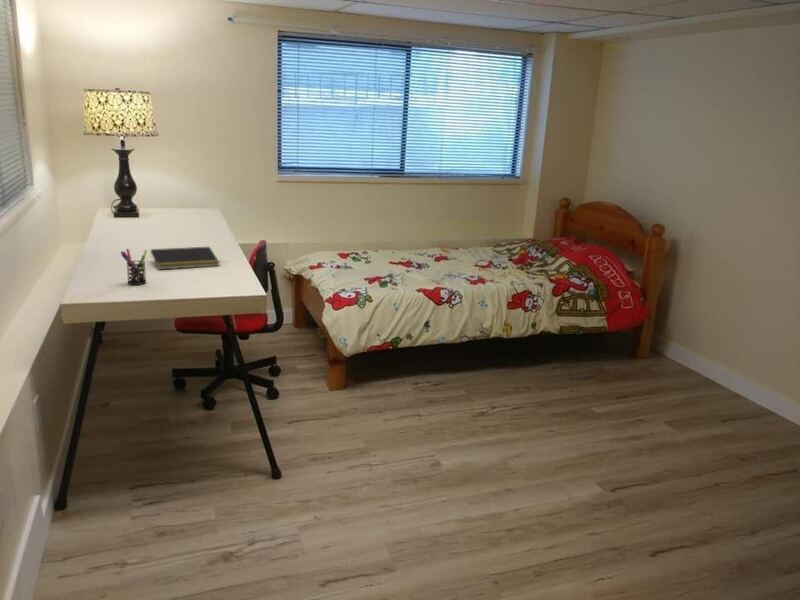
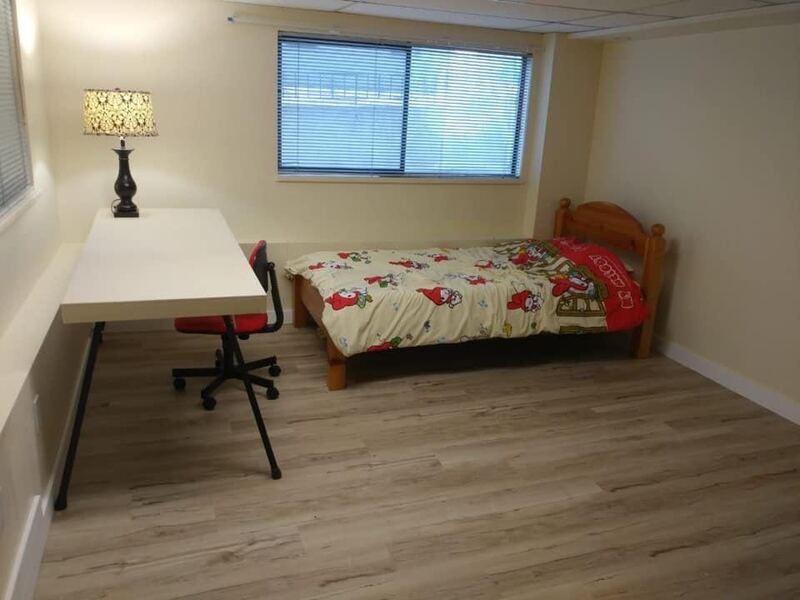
- notepad (185, 257)
- pen holder (136, 265)
